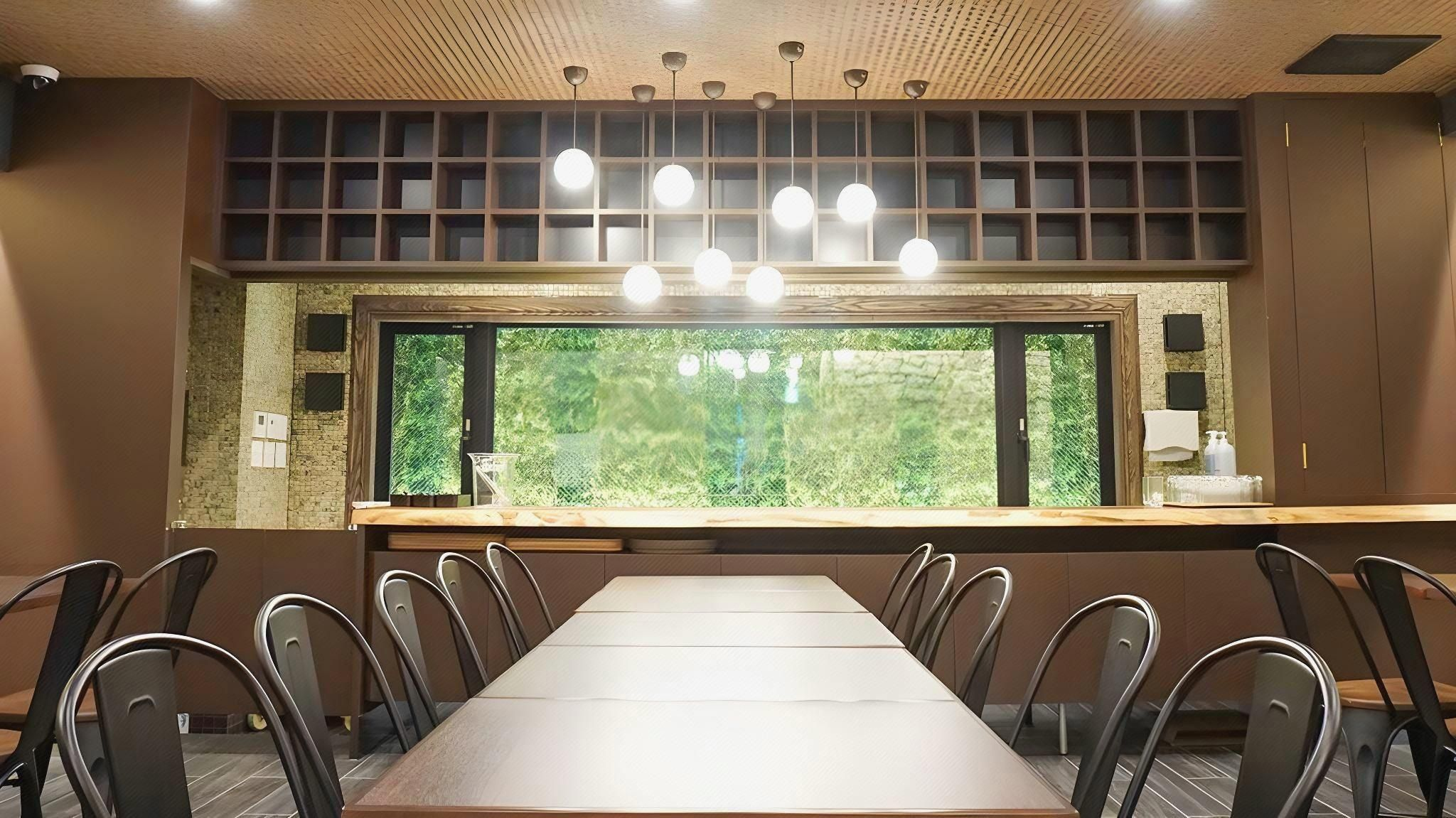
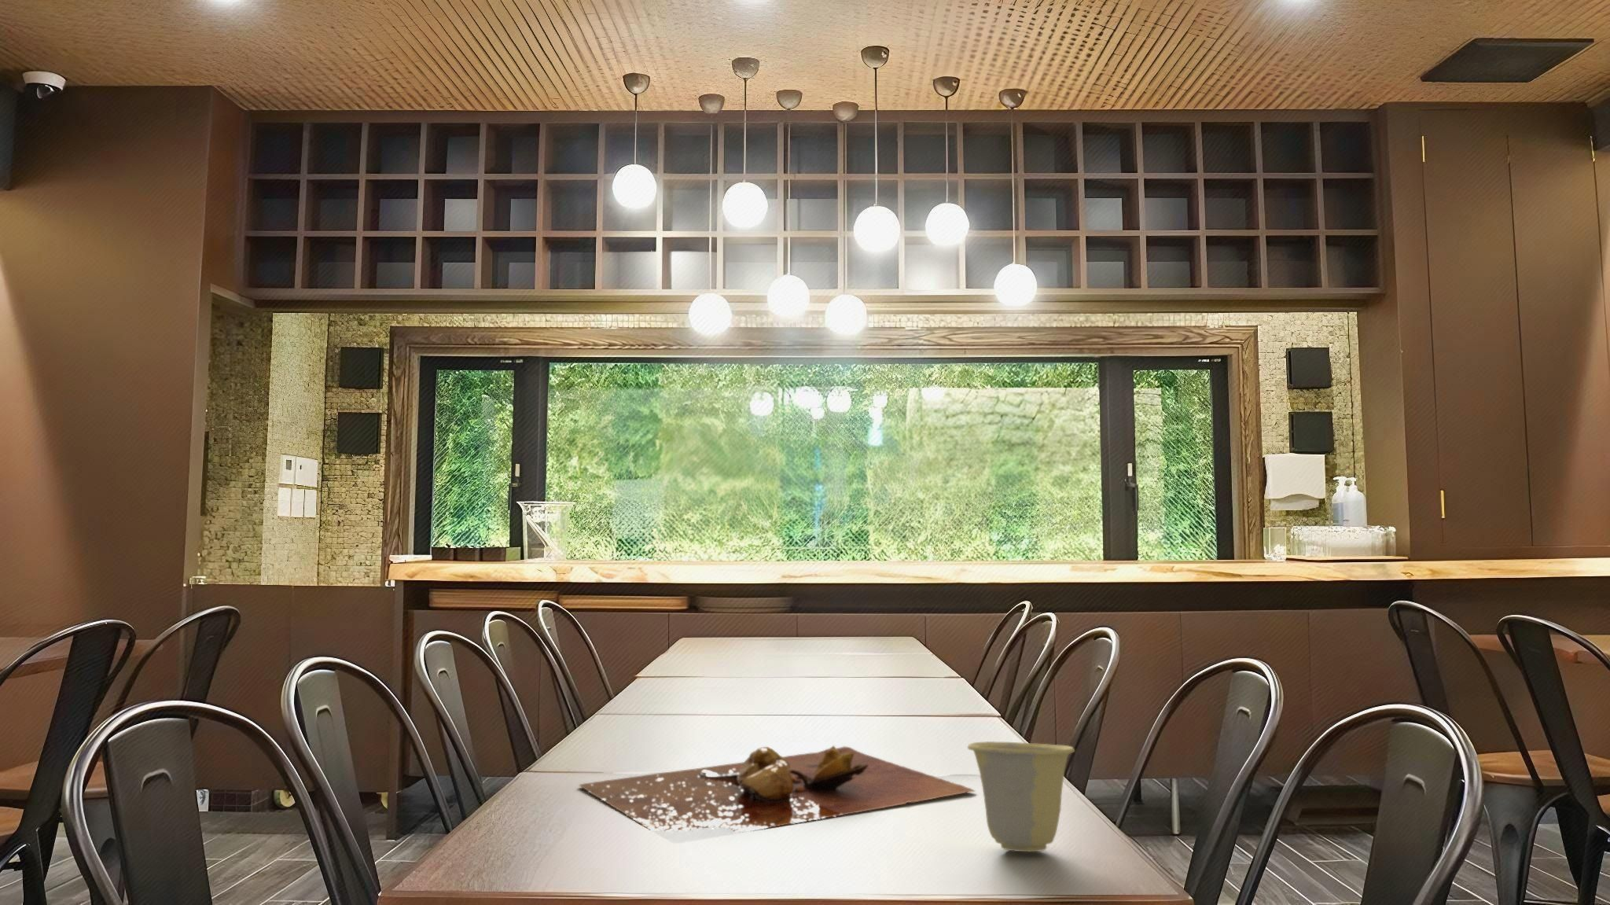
+ cutting board (774, 767)
+ cup (1021, 792)
